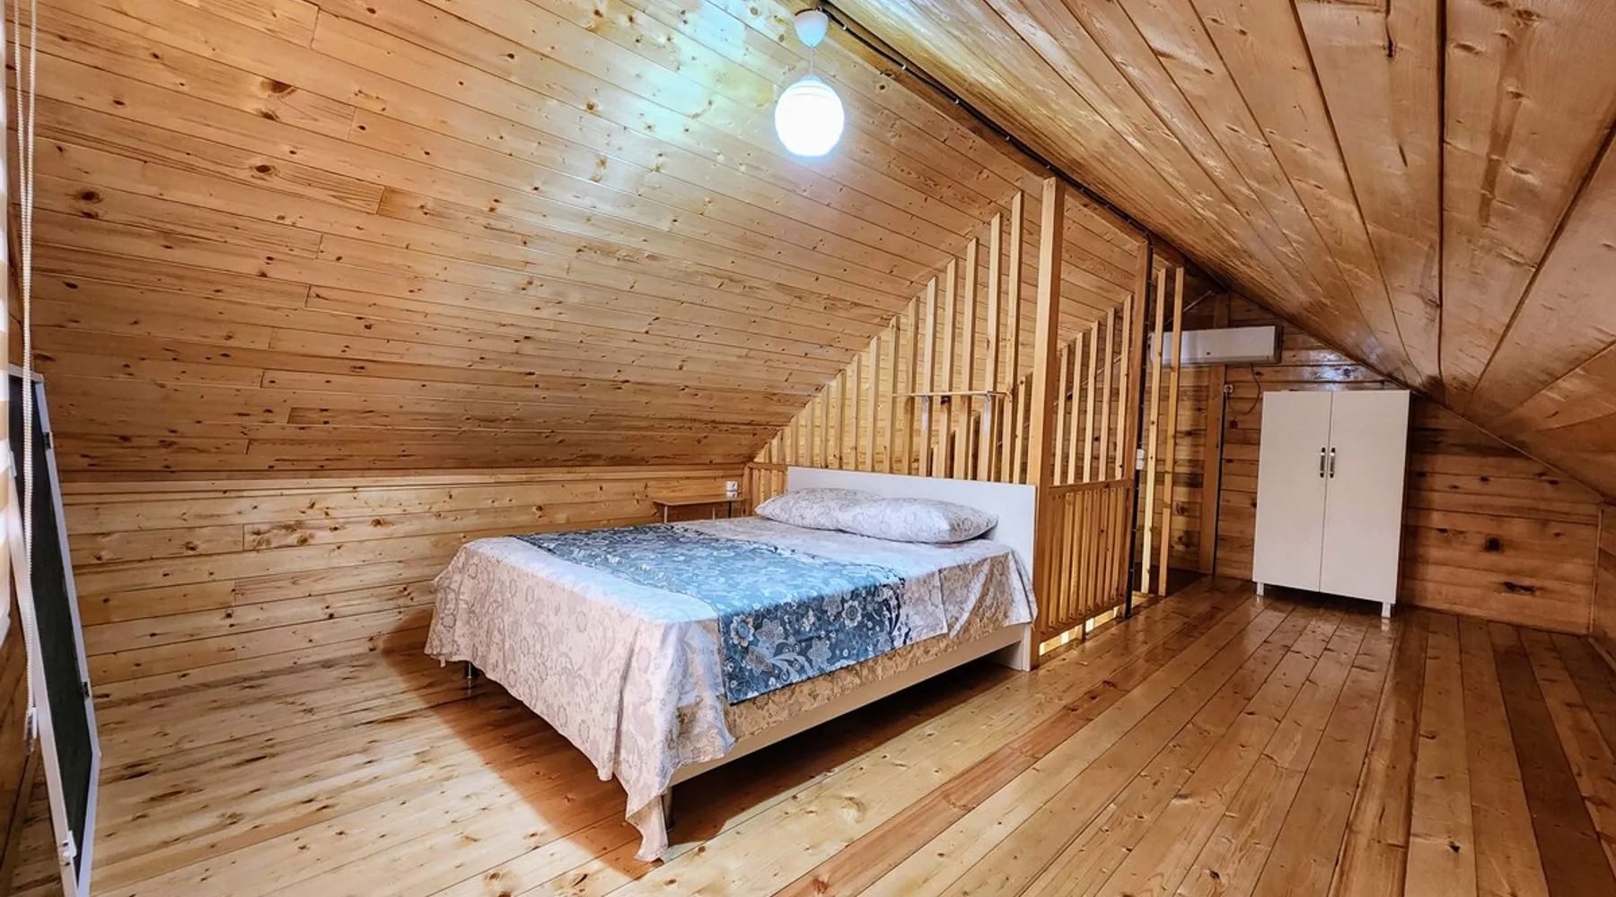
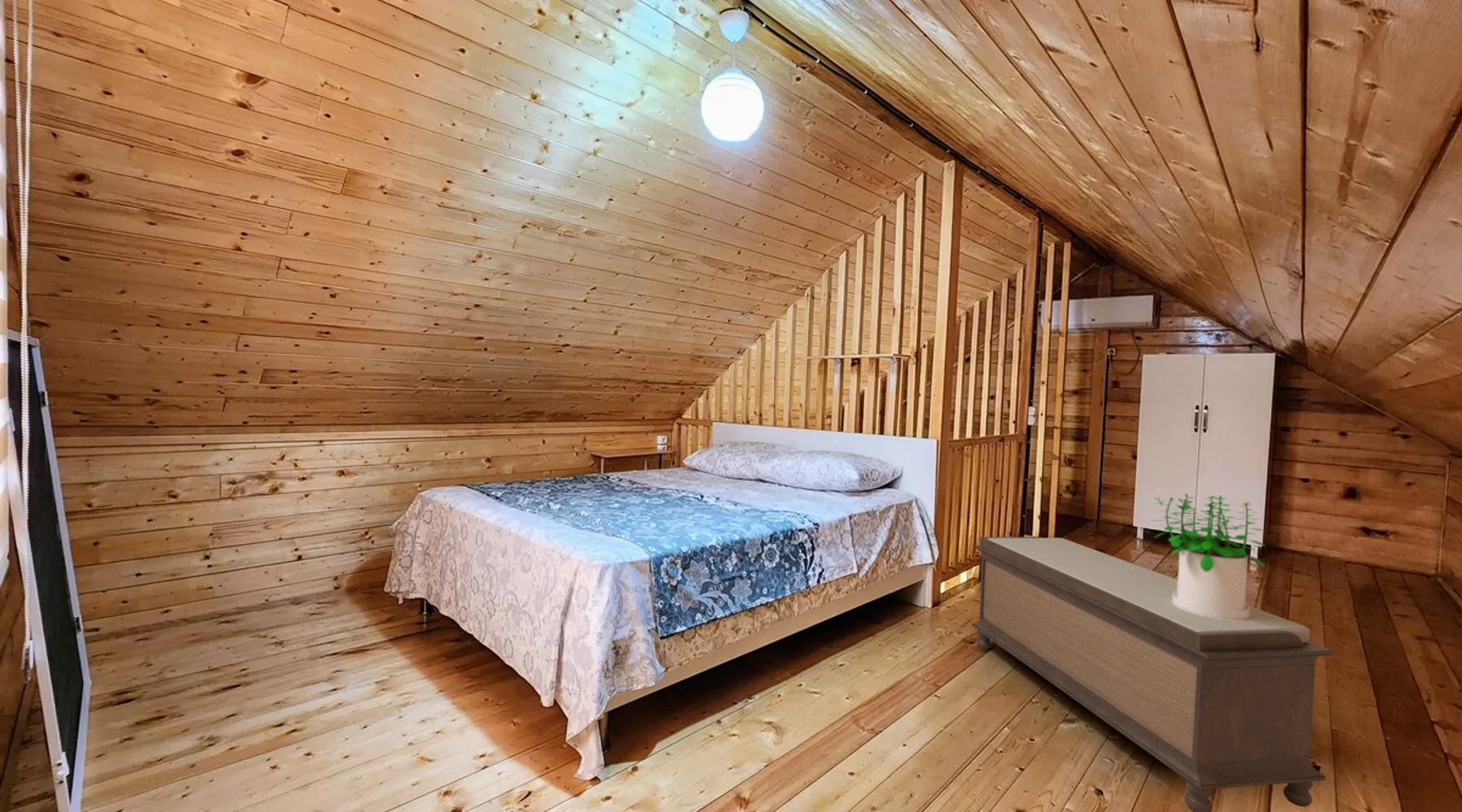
+ bench (1109, 640)
+ potted plant (1203, 550)
